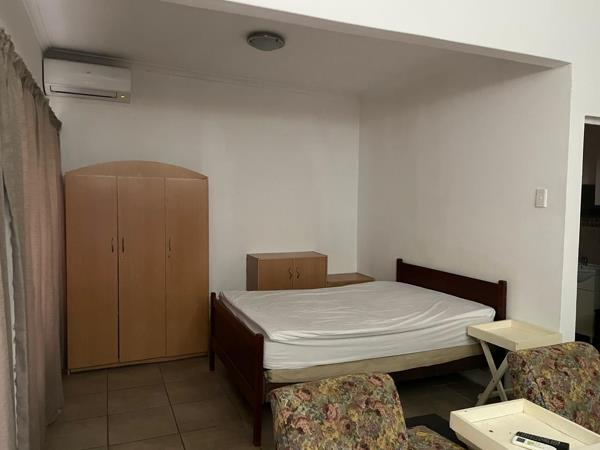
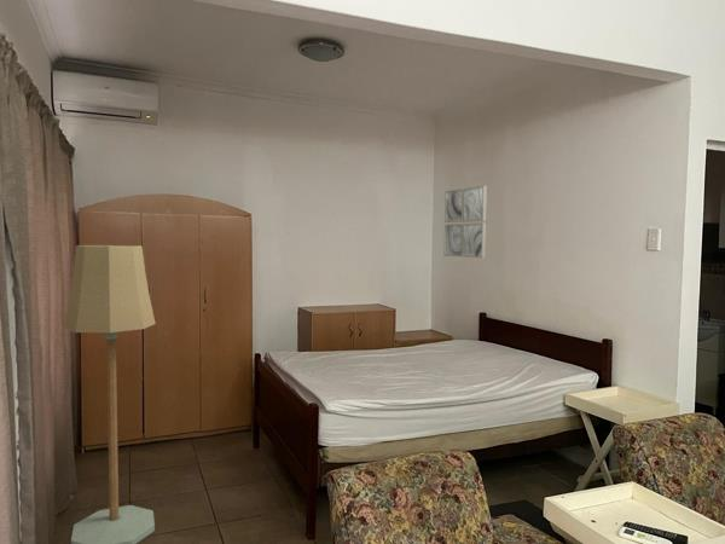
+ wall art (464, 221)
+ floor lamp (111, 390)
